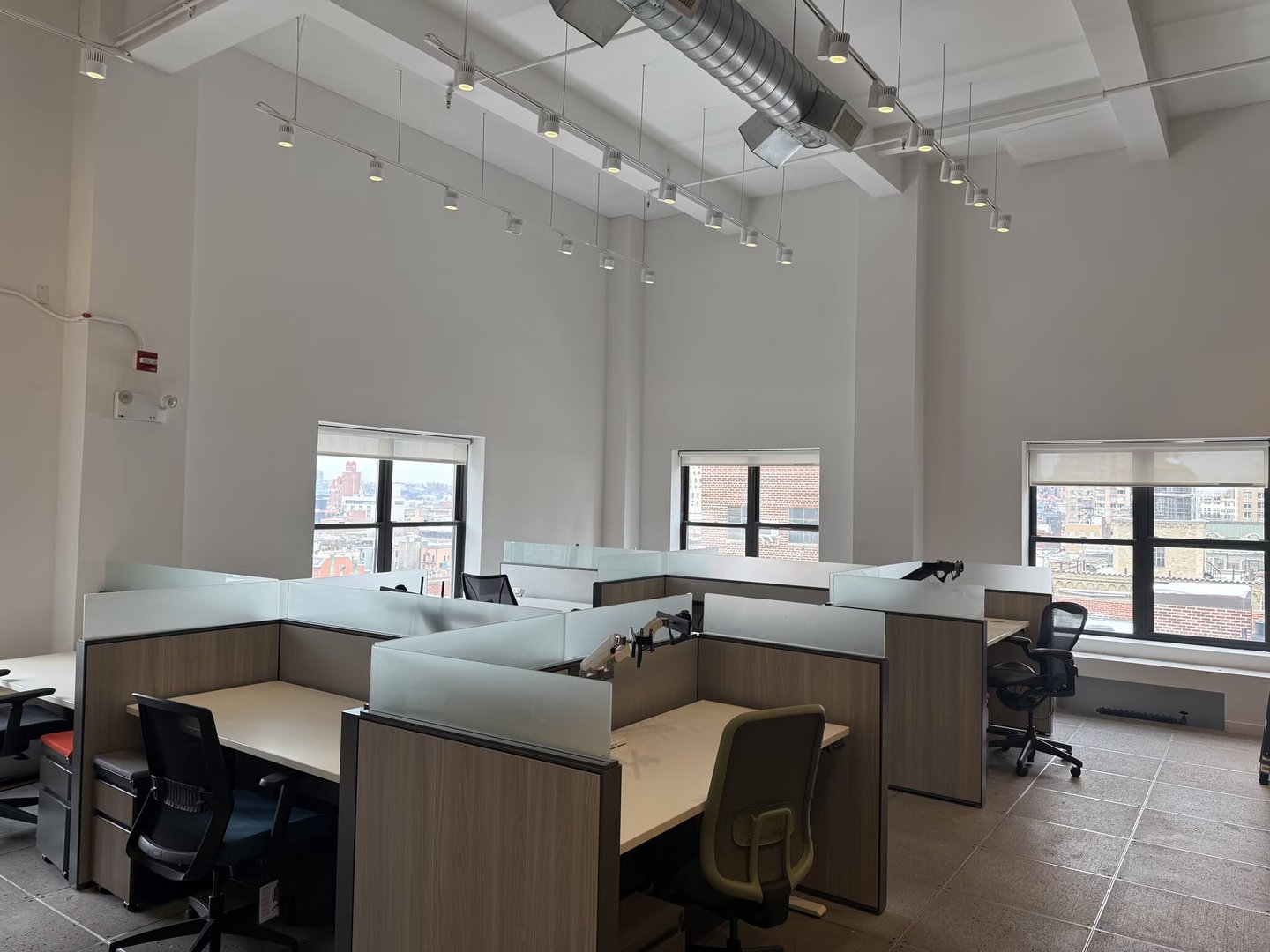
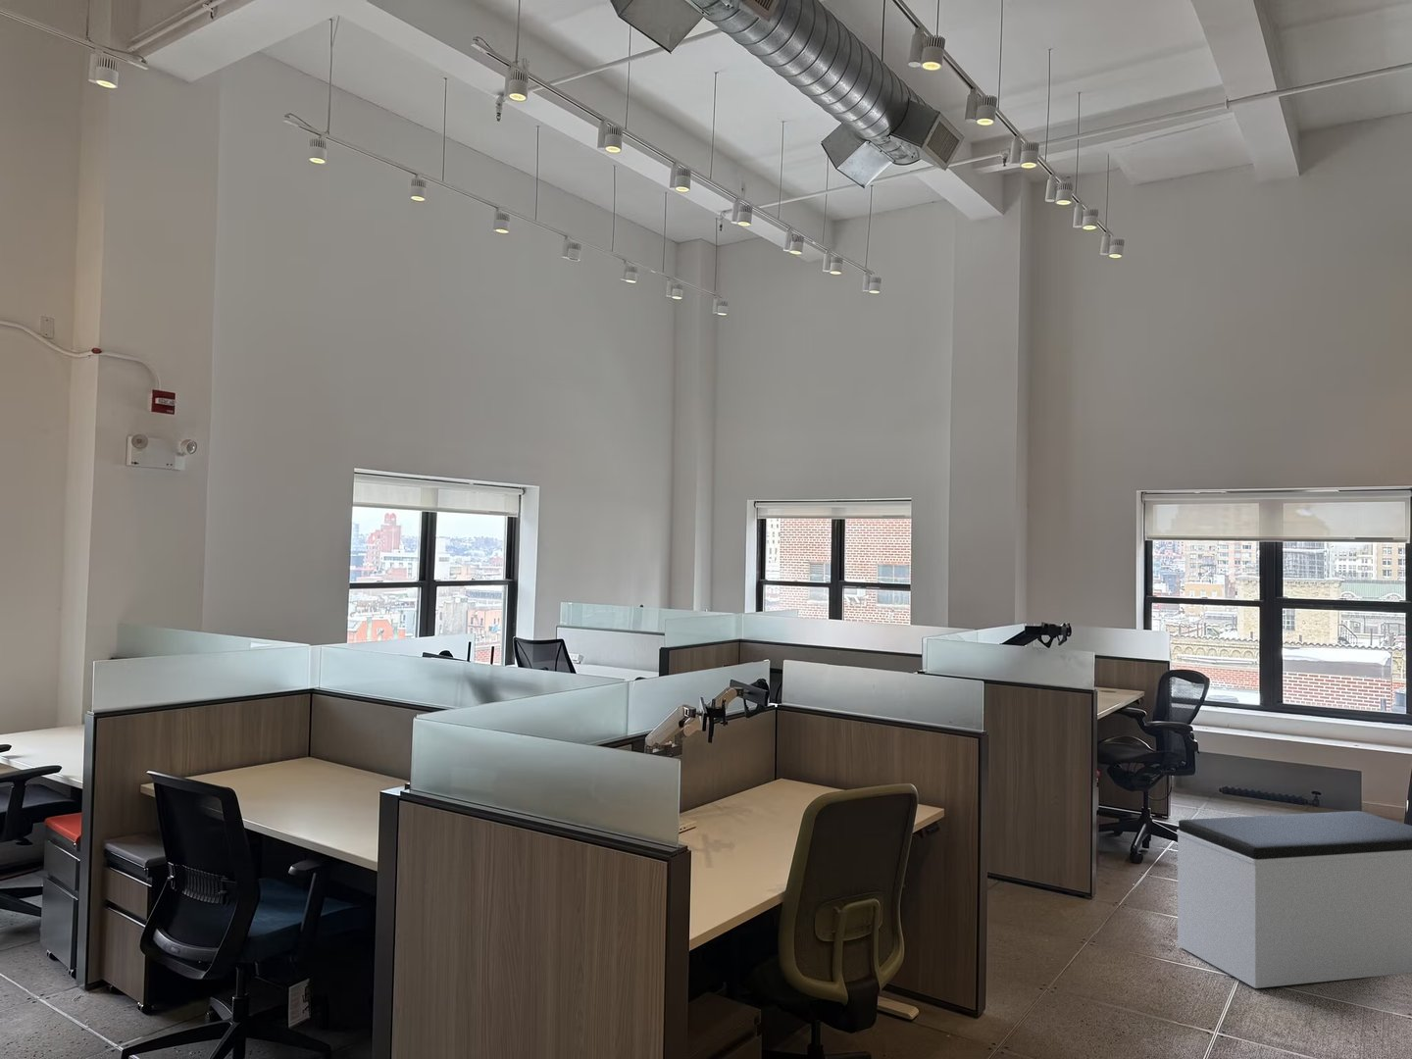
+ bench (1311, 891)
